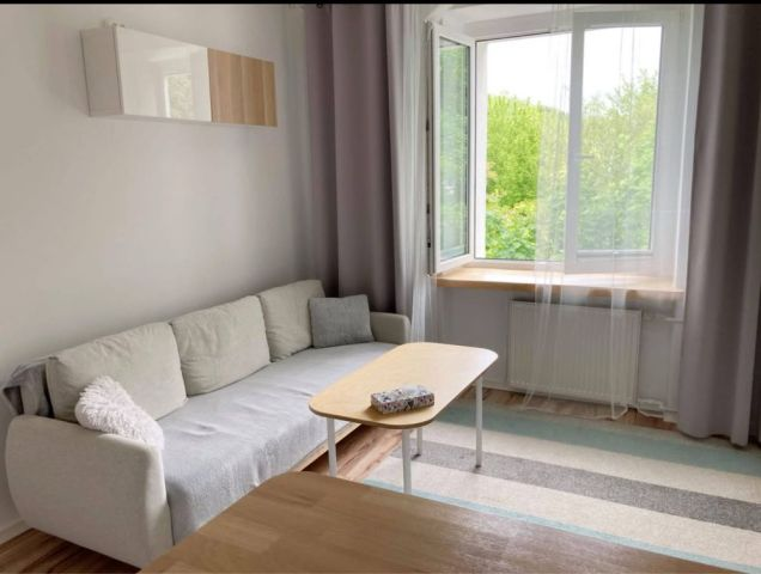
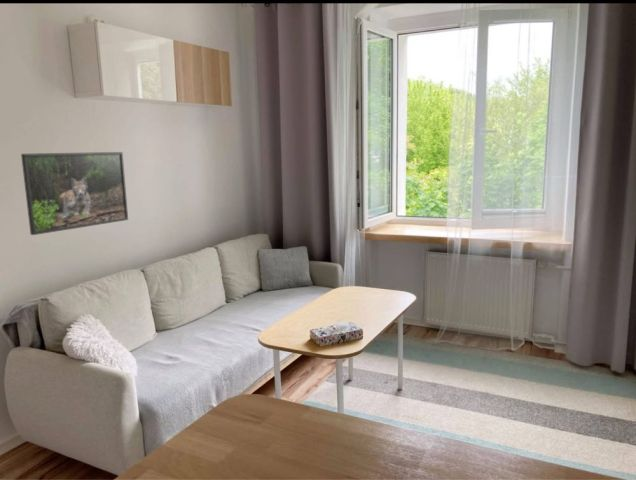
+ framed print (80, 190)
